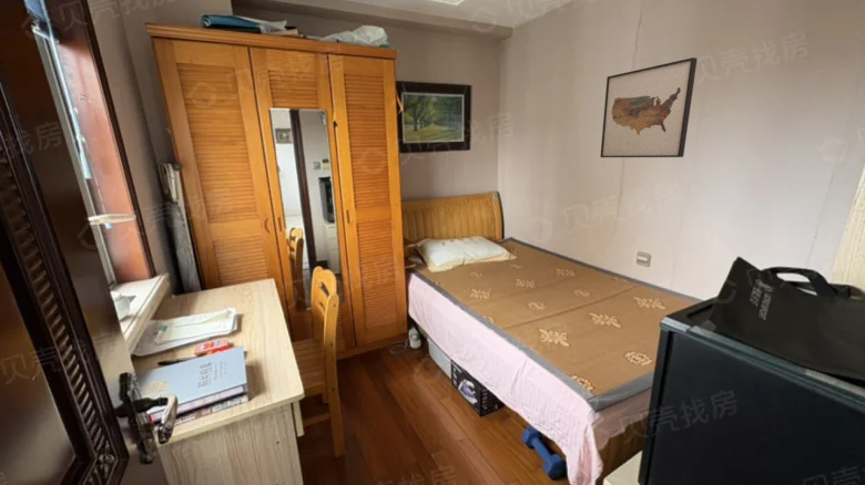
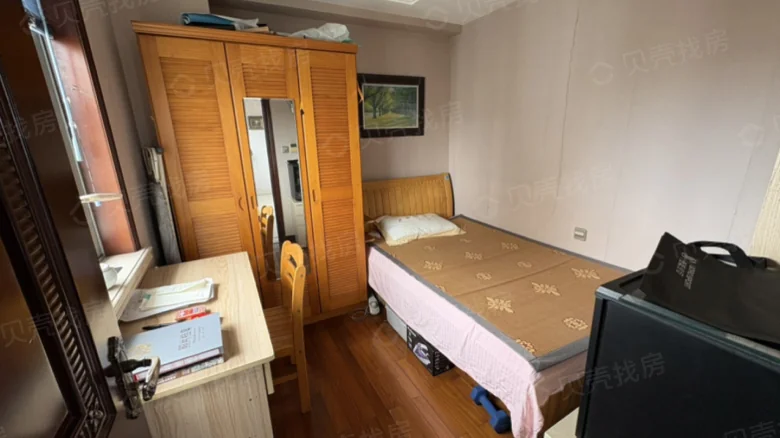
- wall art (642, 114)
